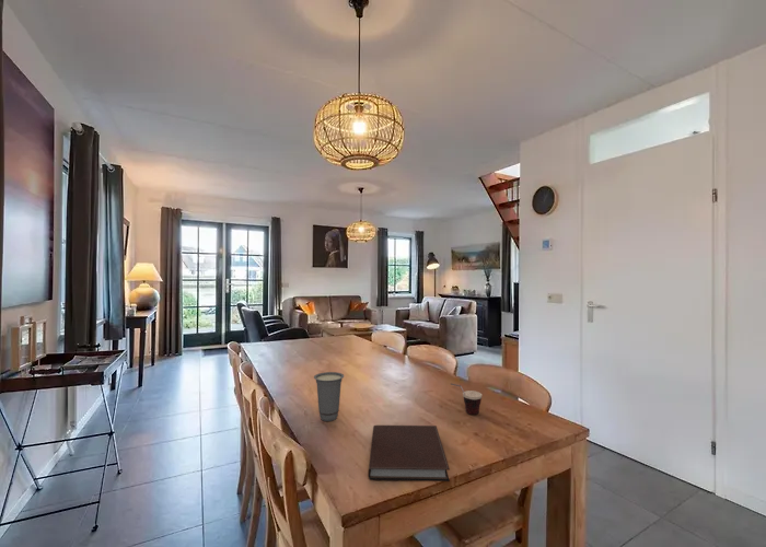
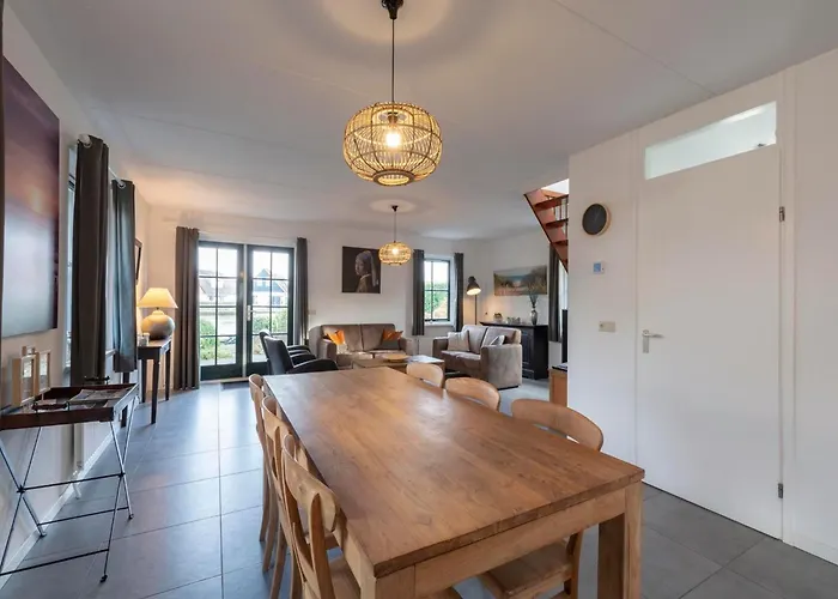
- cup (465, 397)
- cup (328, 396)
- notebook (406, 449)
